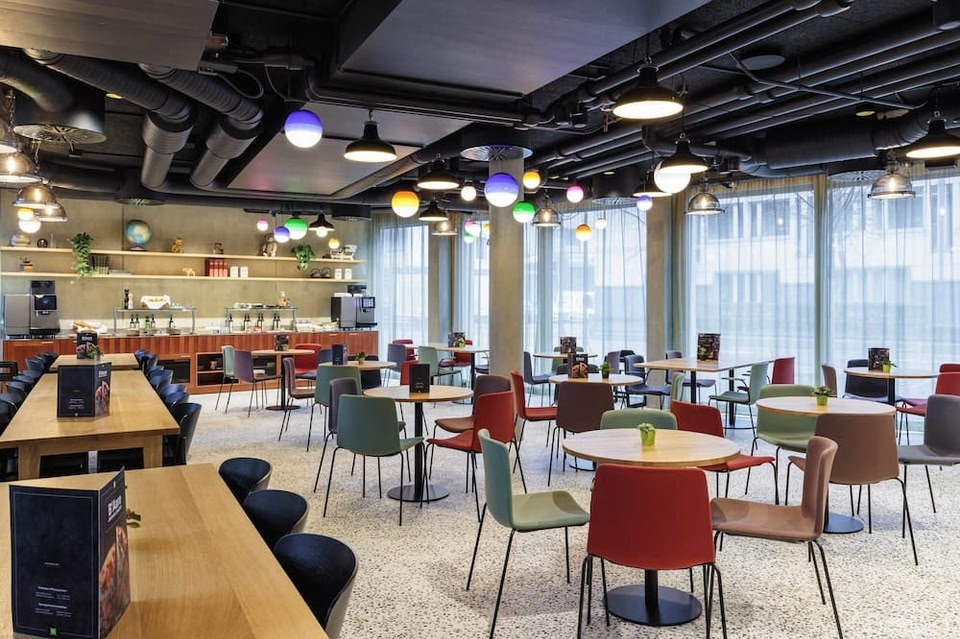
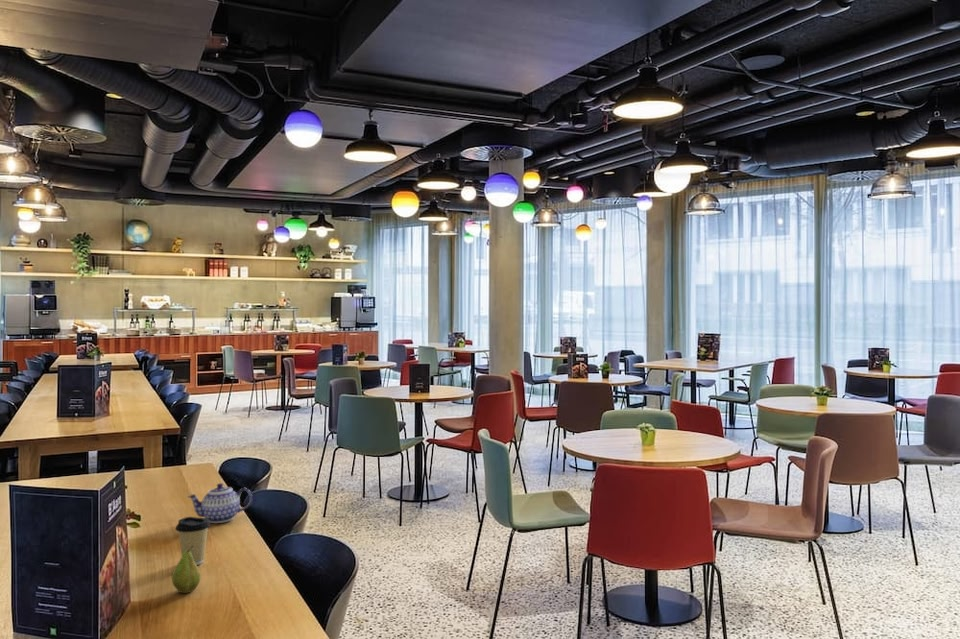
+ fruit (186, 567)
+ teapot (220, 501)
+ coffee cup (193, 541)
